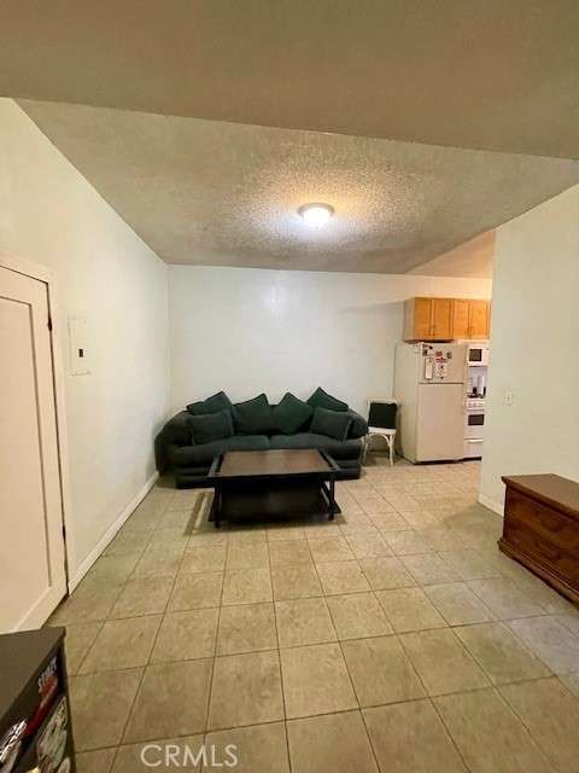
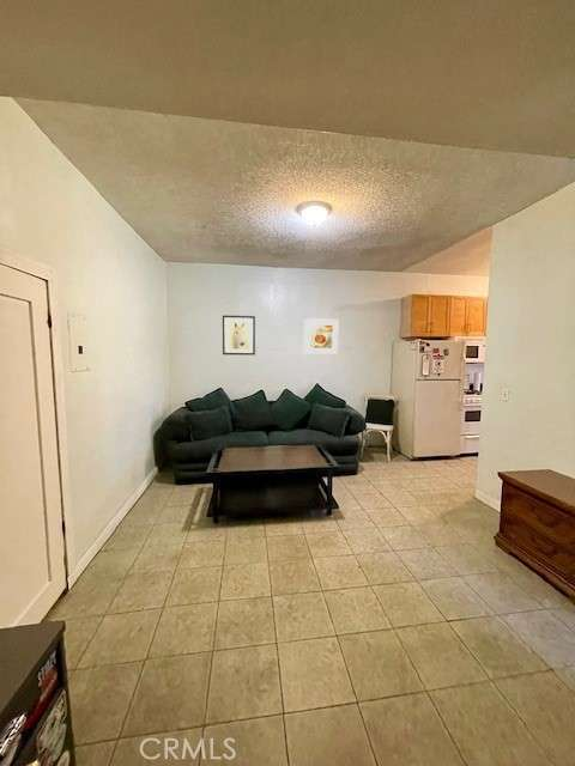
+ wall art (238, 335)
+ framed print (321, 336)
